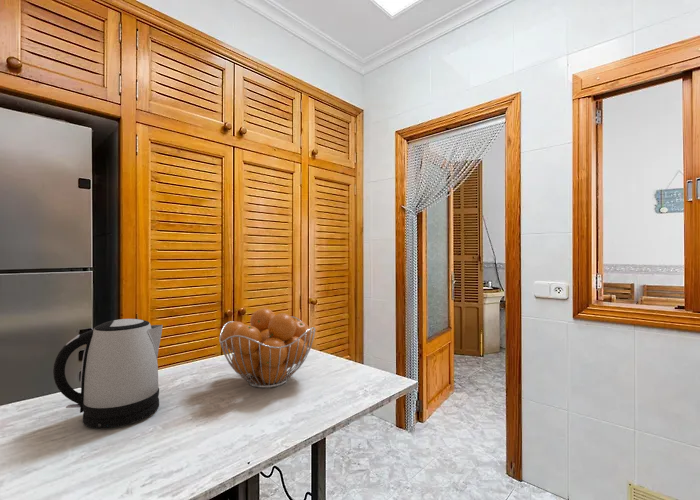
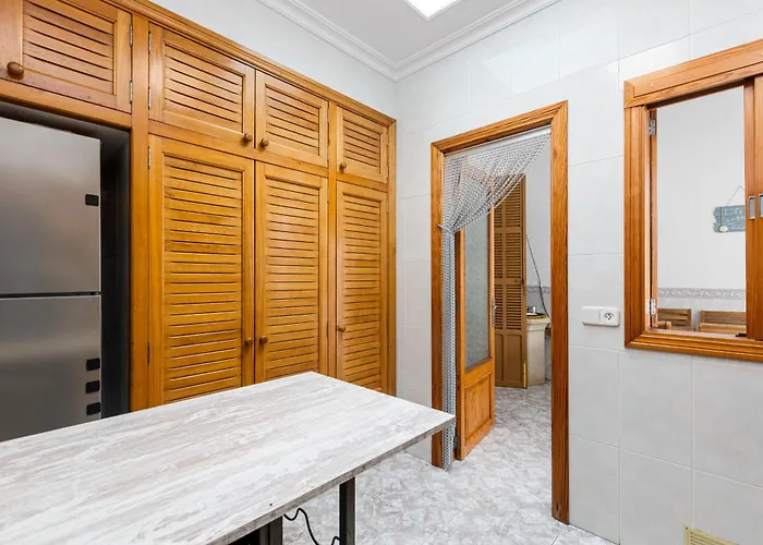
- fruit basket (268, 345)
- kettle (111, 368)
